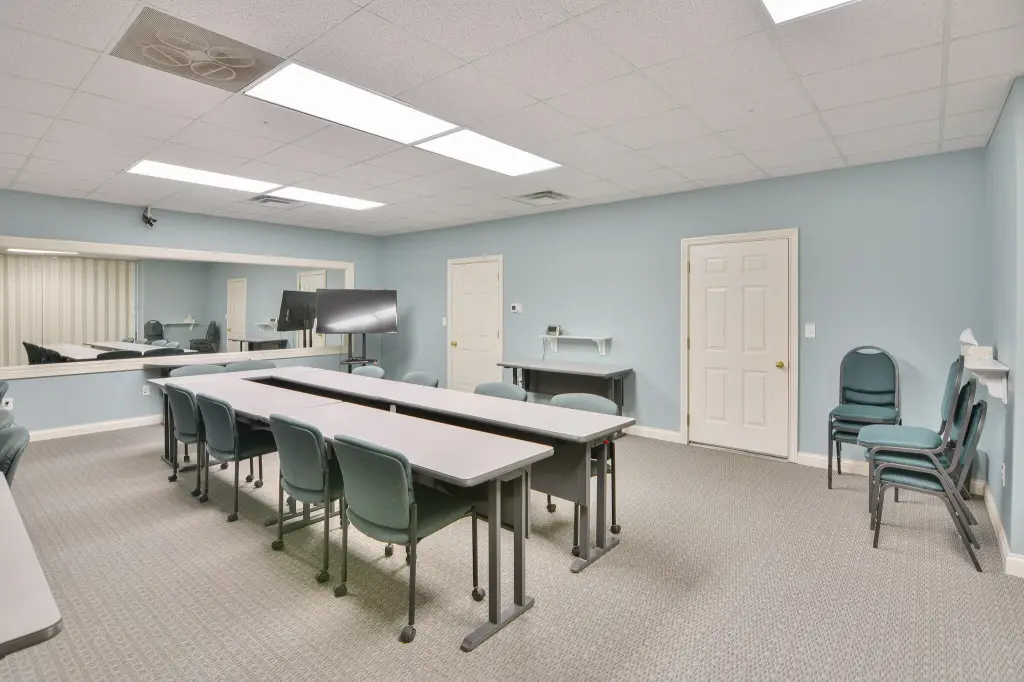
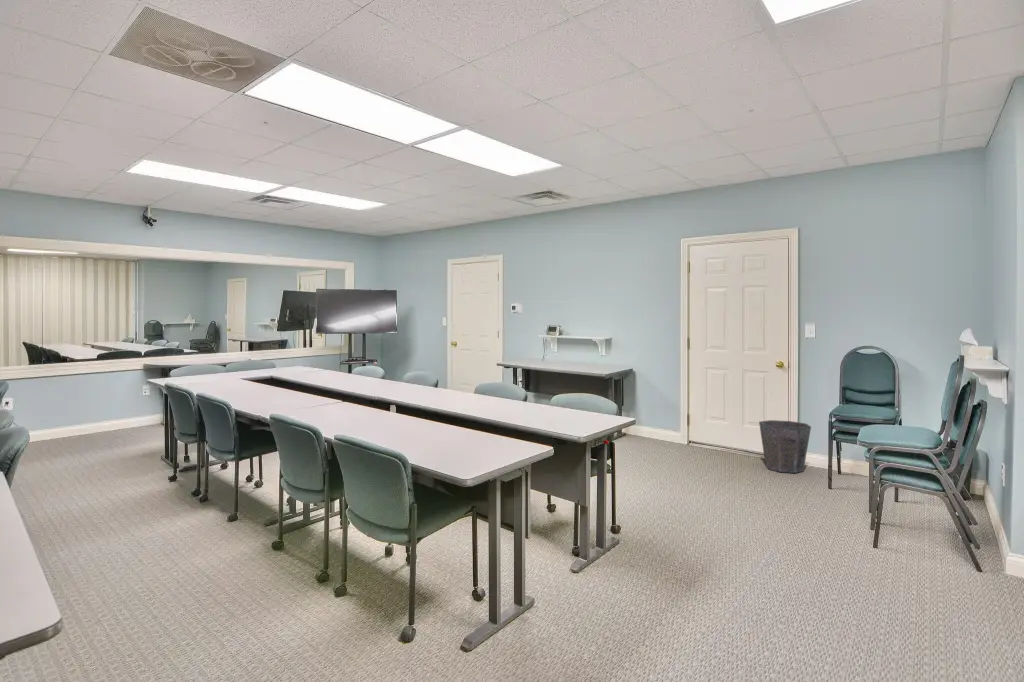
+ waste bin (784, 446)
